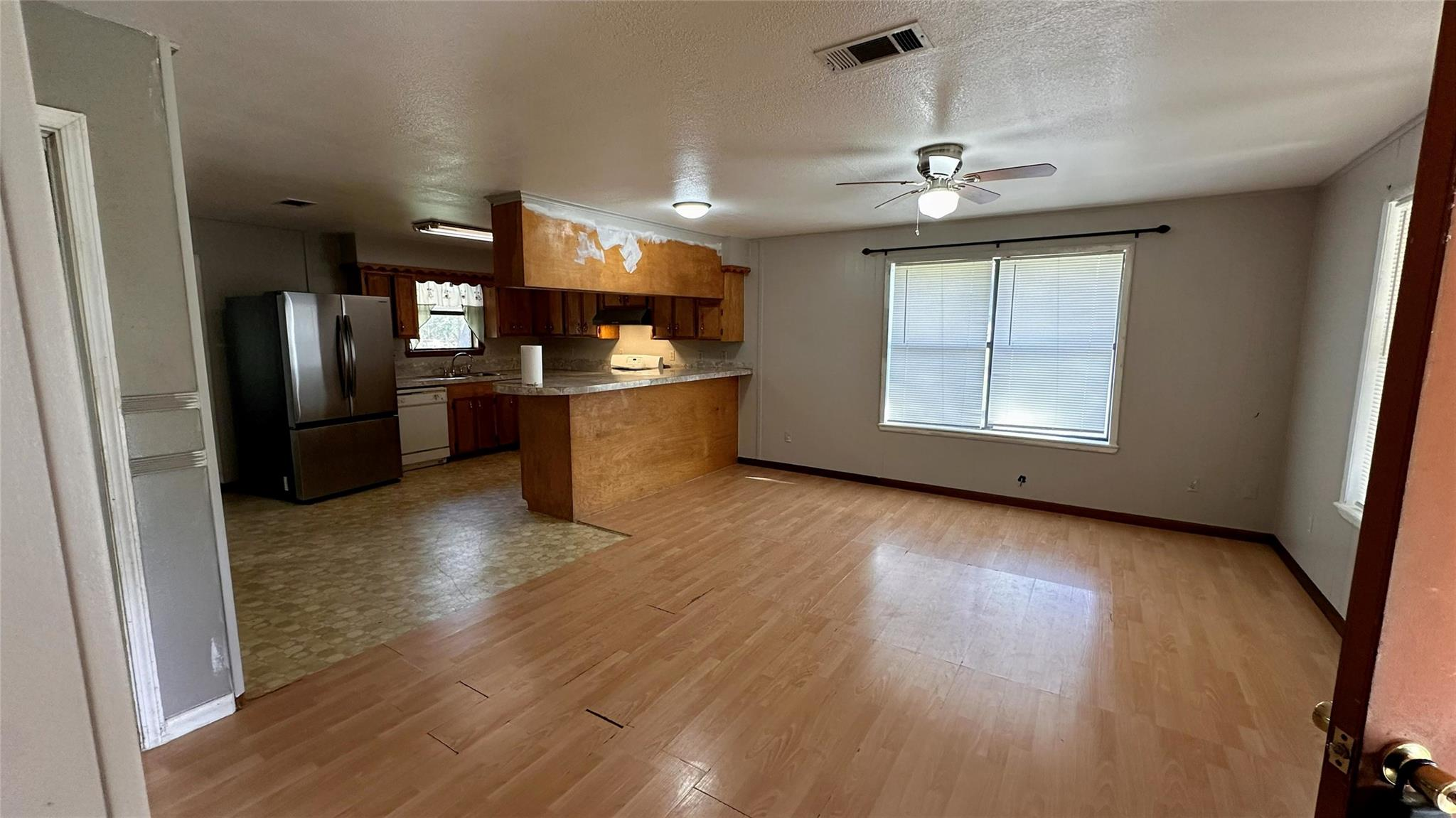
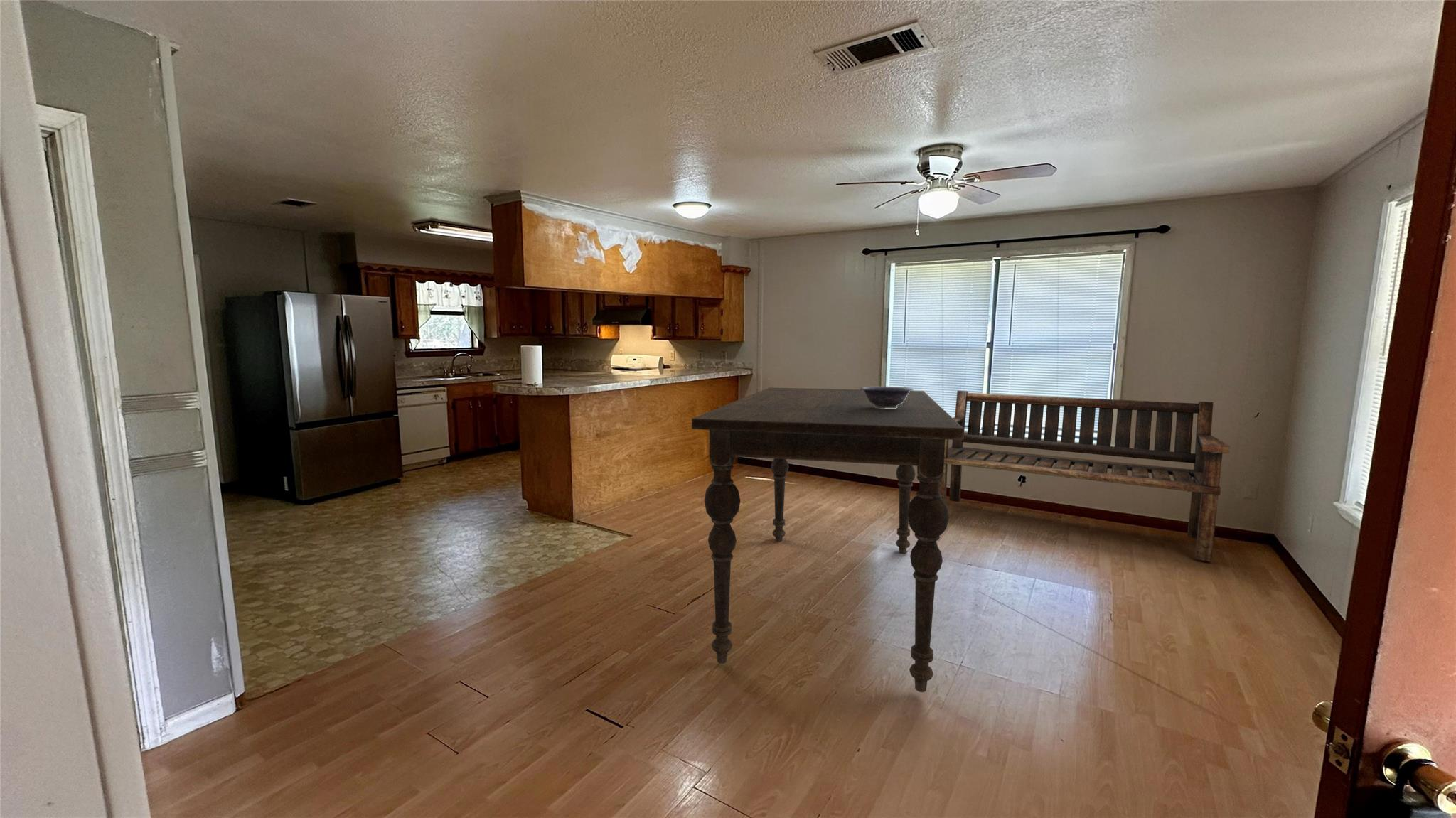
+ decorative bowl (886, 397)
+ bench (1064, 462)
+ dining table (833, 461)
